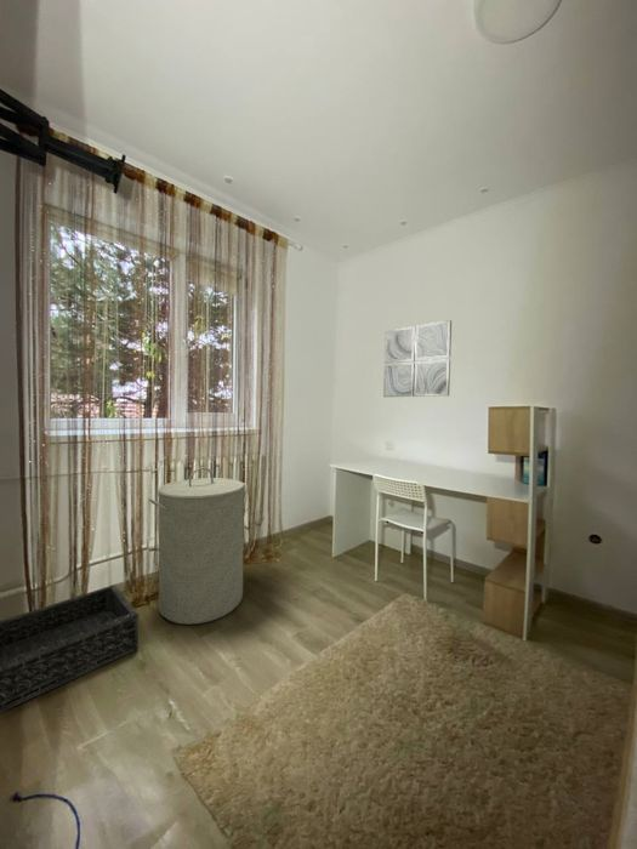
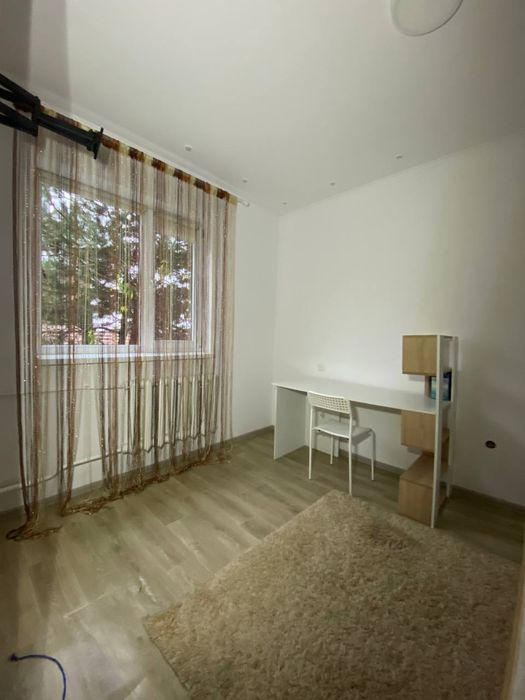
- laundry hamper (203, 534)
- wall art (414, 360)
- basket (58, 640)
